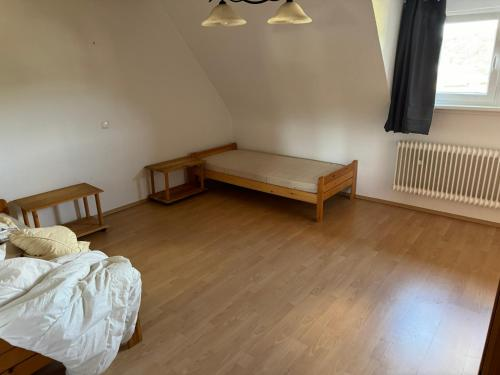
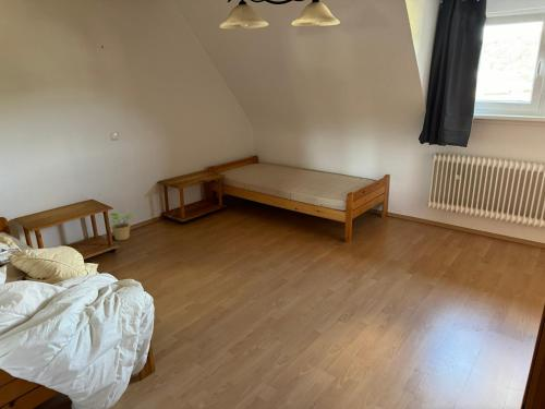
+ potted plant (118, 224)
